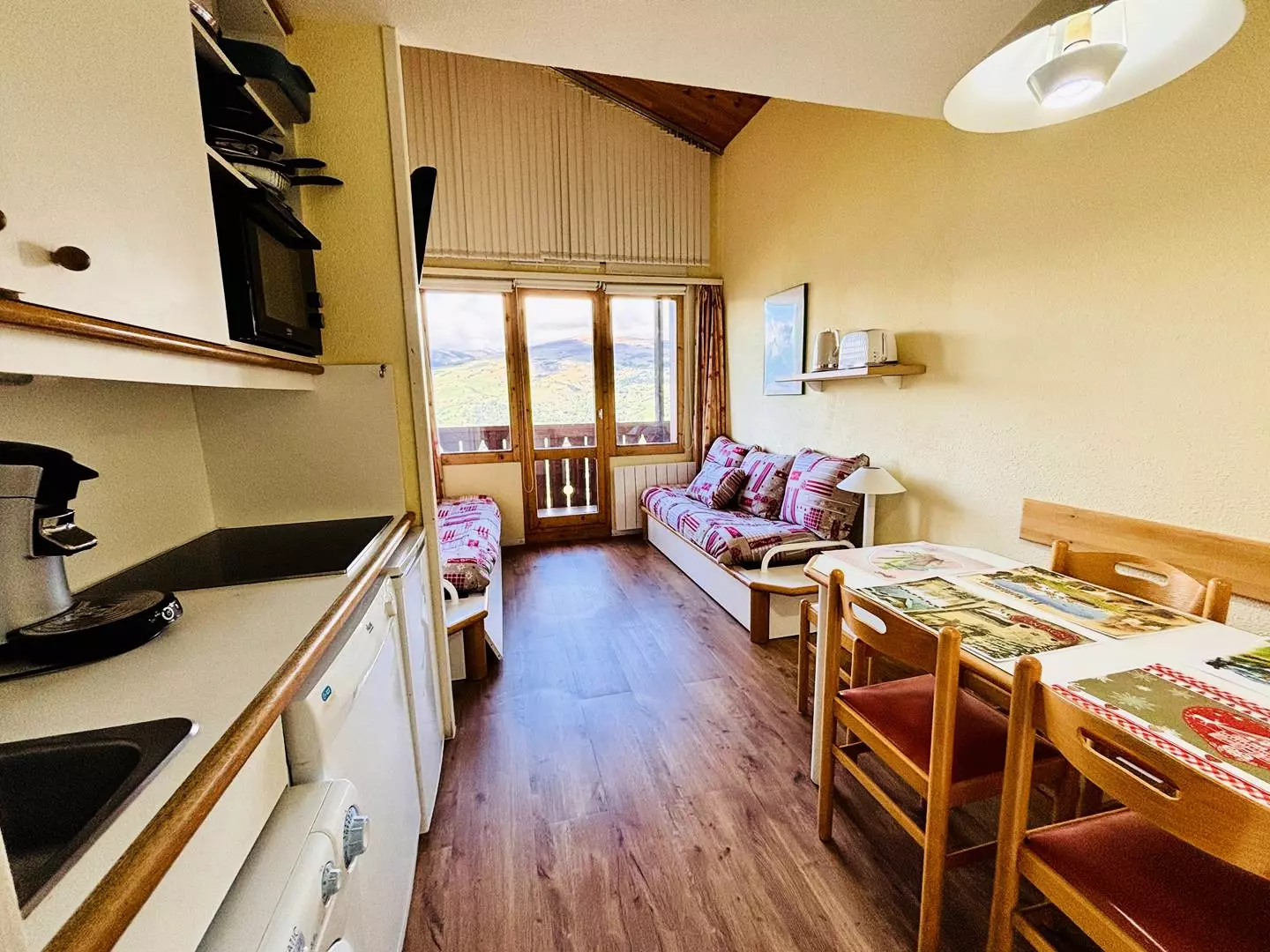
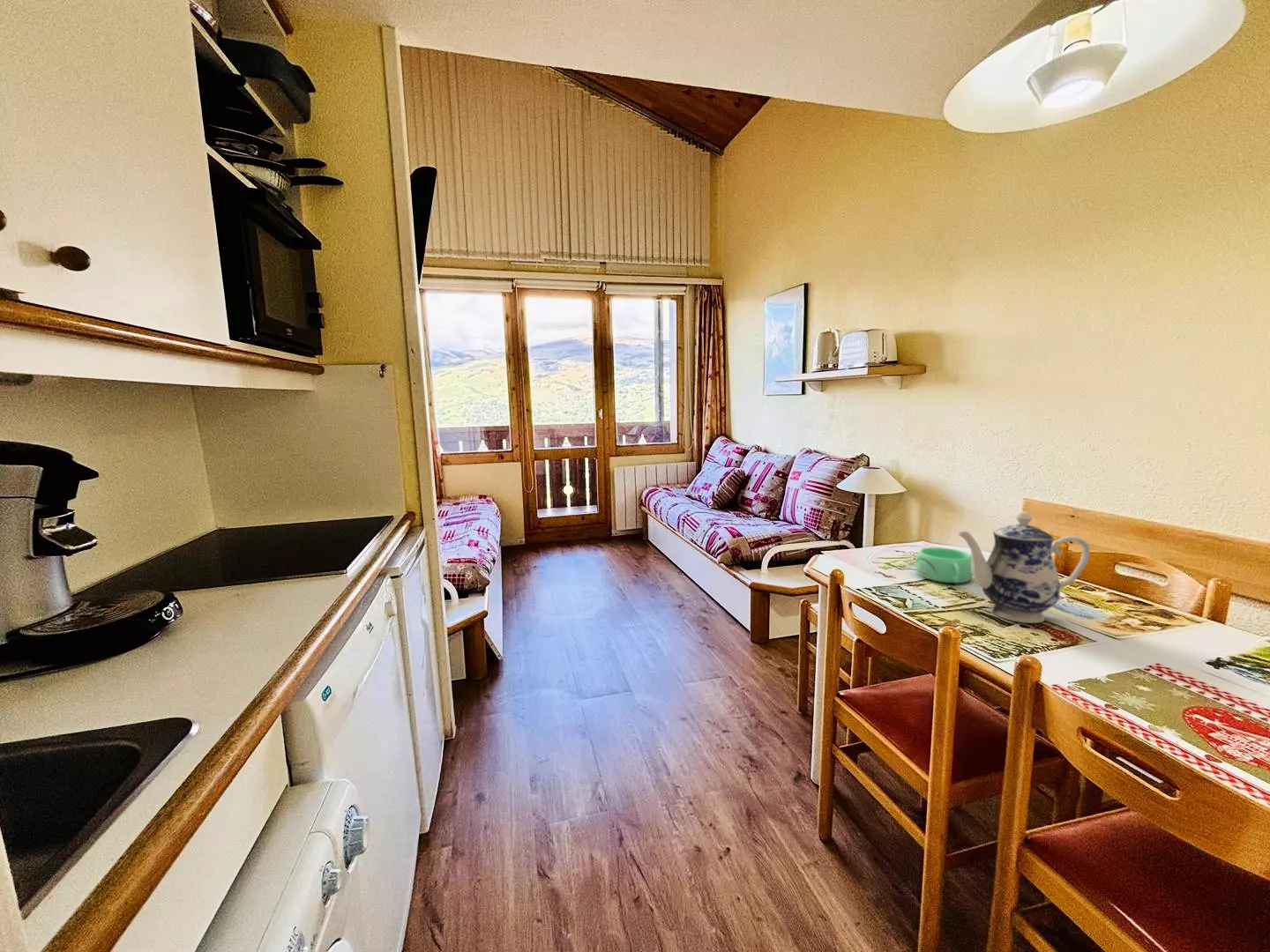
+ mug (946, 566)
+ teapot (1020, 563)
